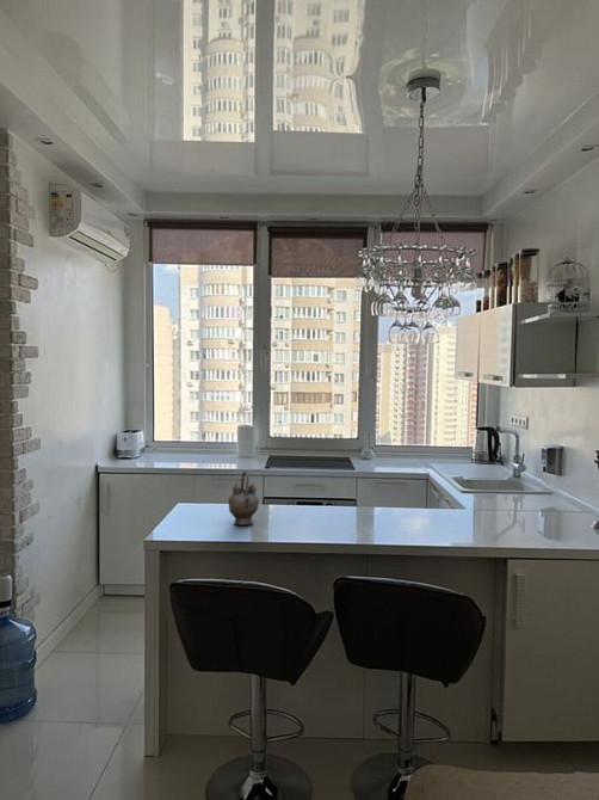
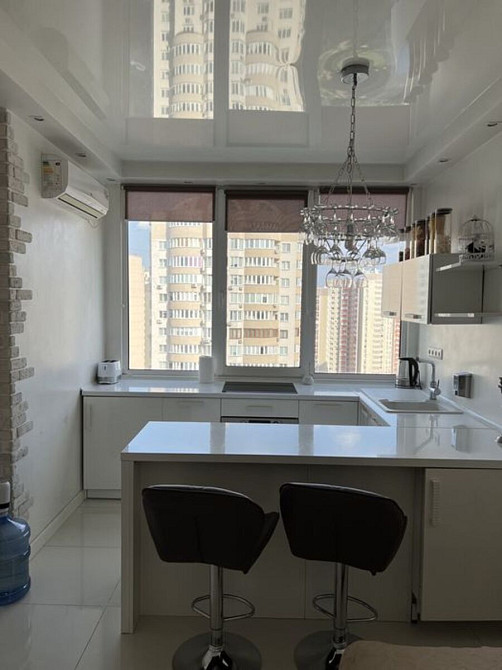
- teapot (243, 498)
